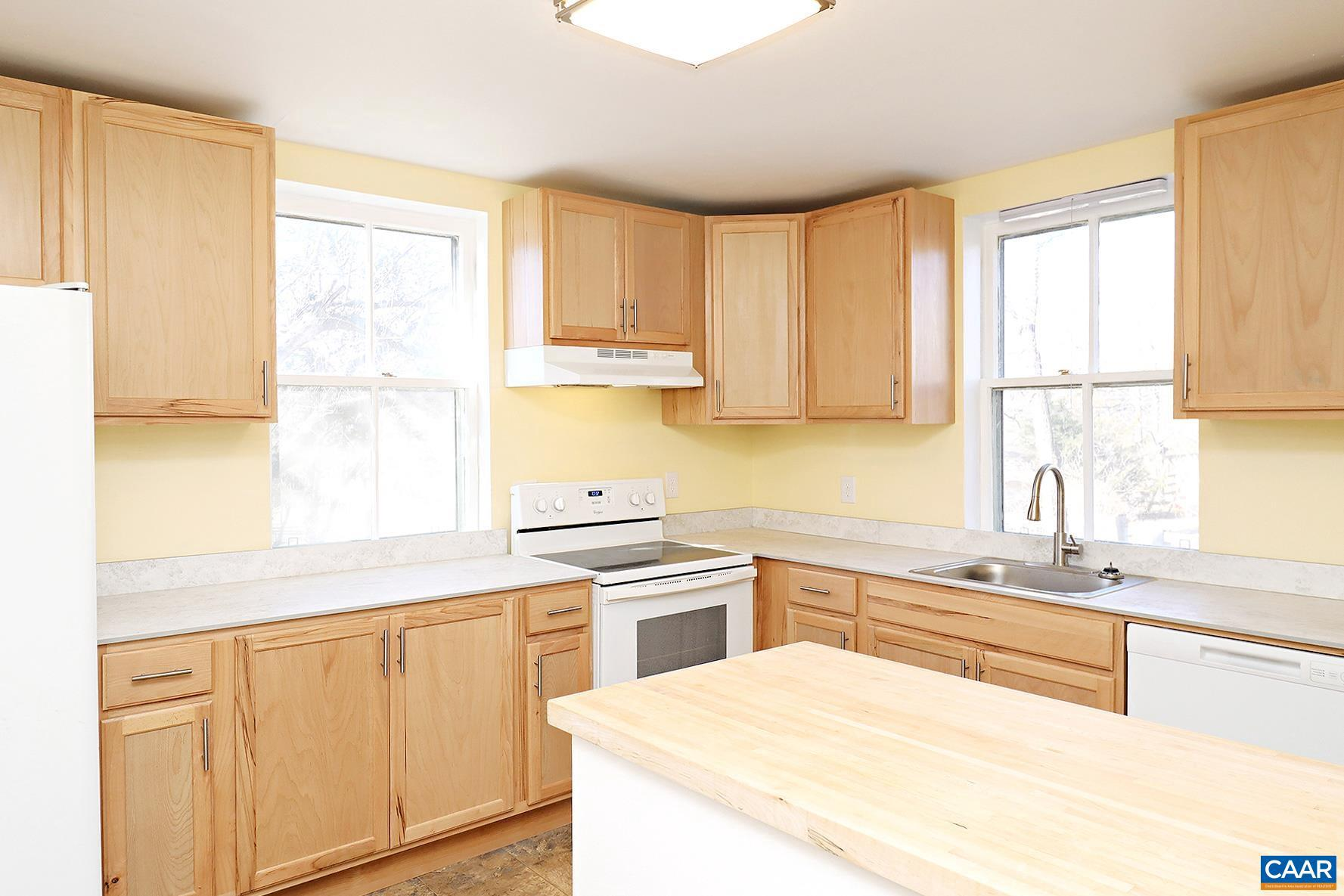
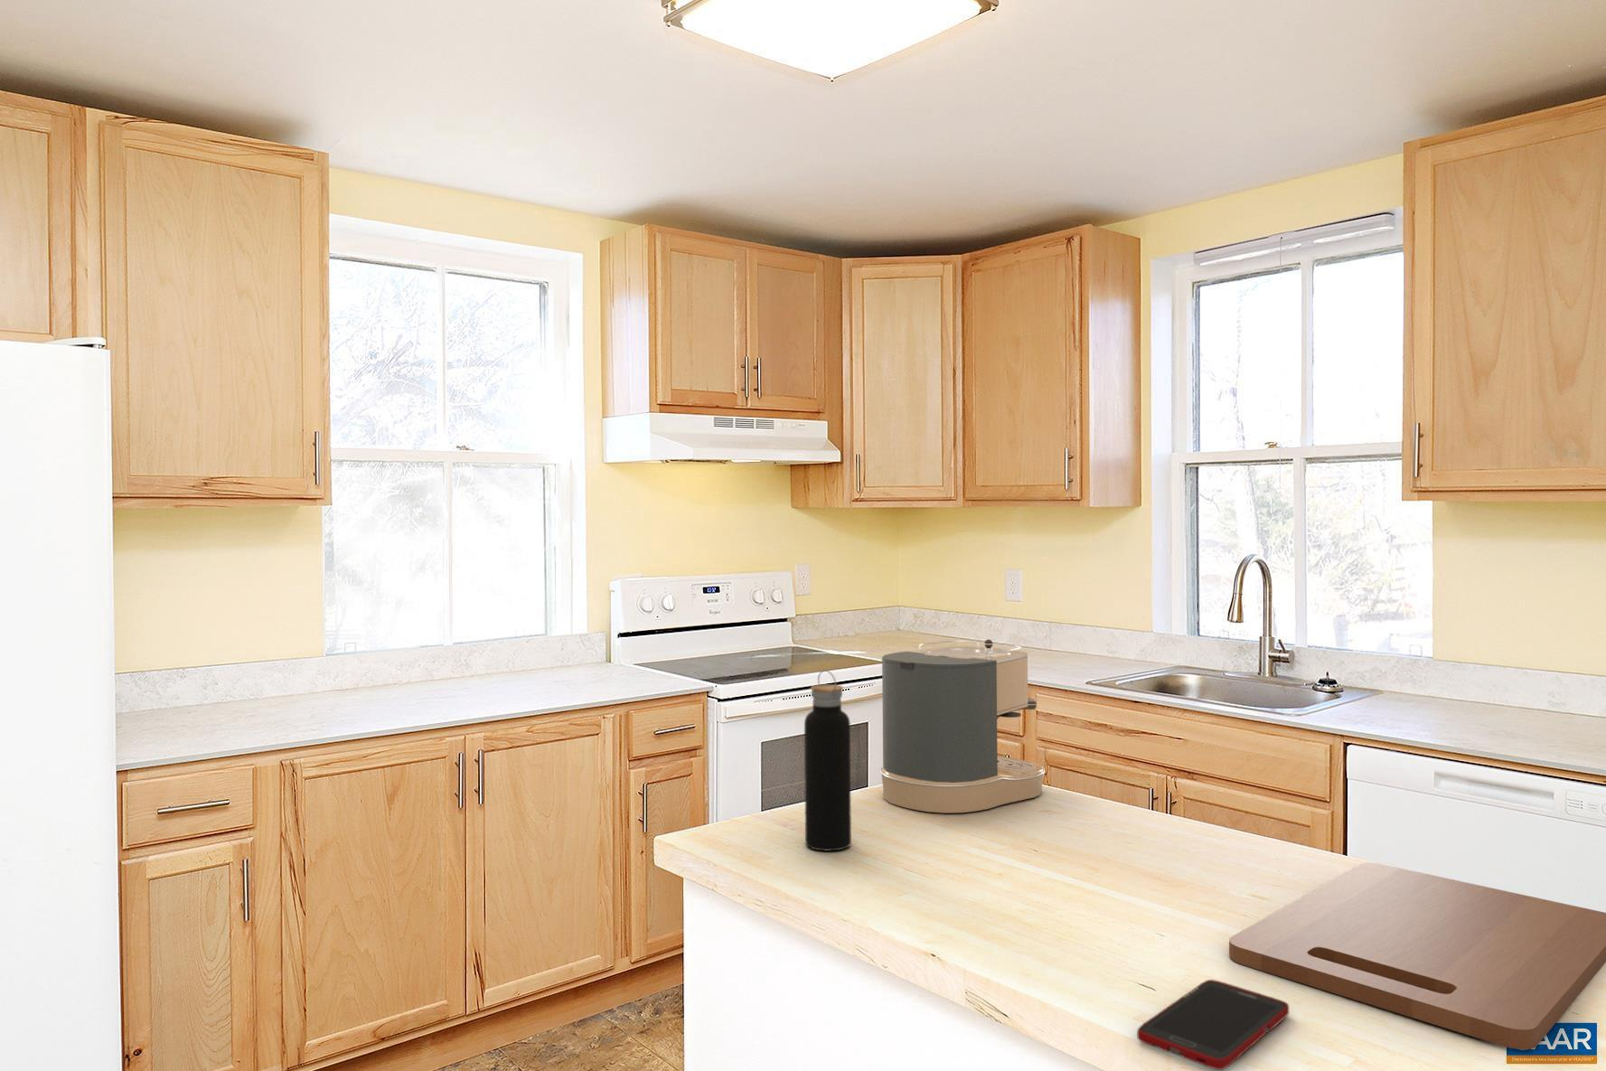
+ cell phone (1215, 1021)
+ coffee maker (970, 715)
+ water bottle (827, 757)
+ cutting board (1430, 937)
